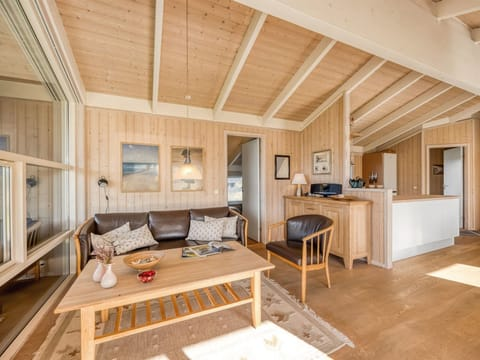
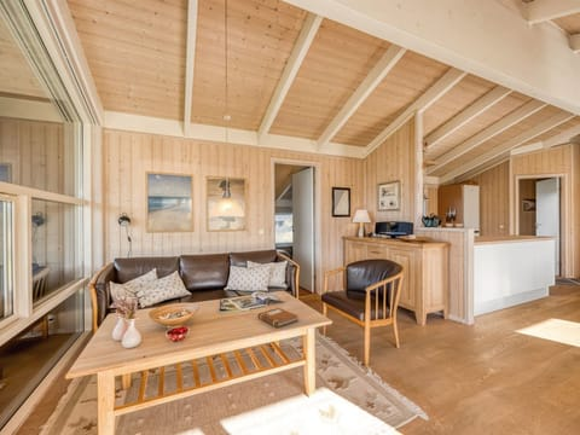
+ notebook (277, 317)
